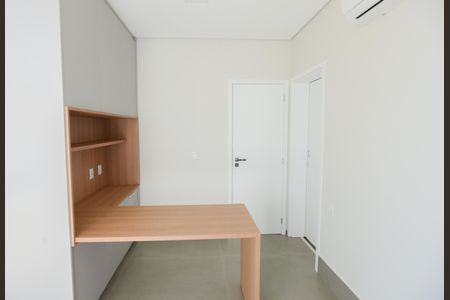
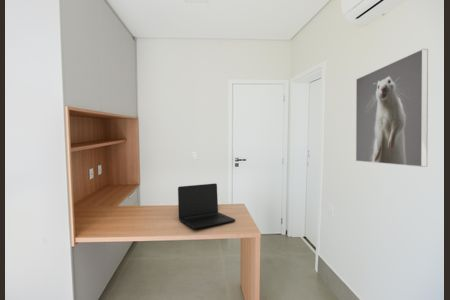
+ laptop (206, 203)
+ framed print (385, 115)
